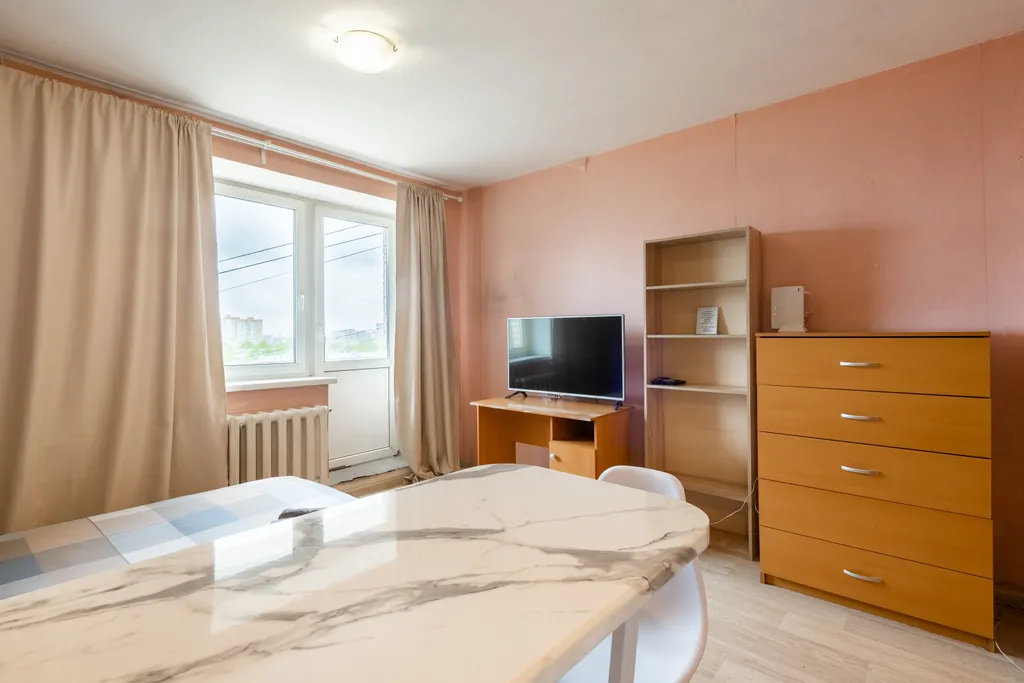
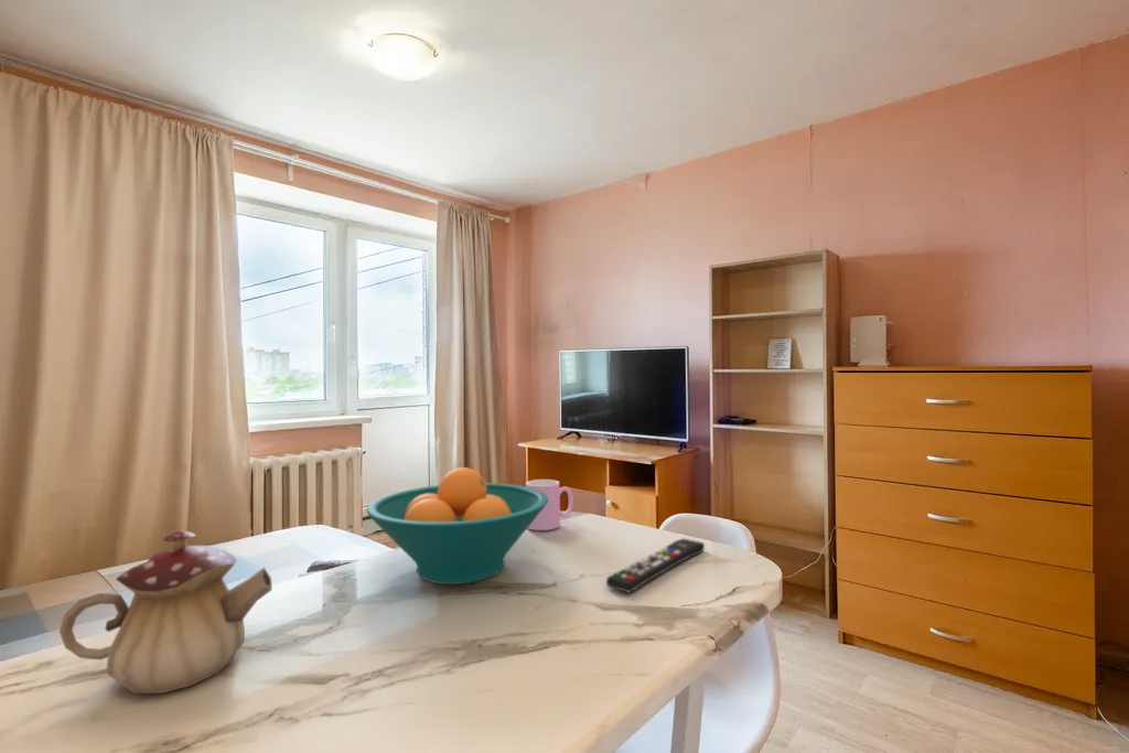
+ remote control (659, 561)
+ teapot (170, 600)
+ fruit bowl (460, 518)
+ cup (550, 503)
